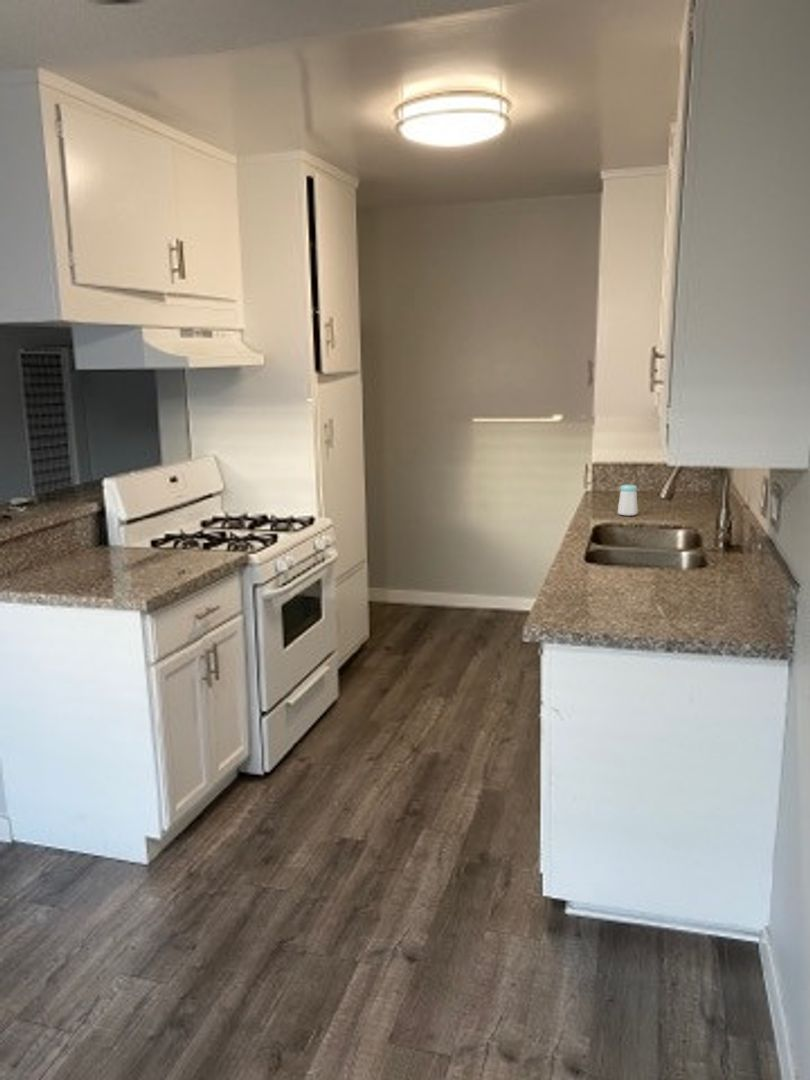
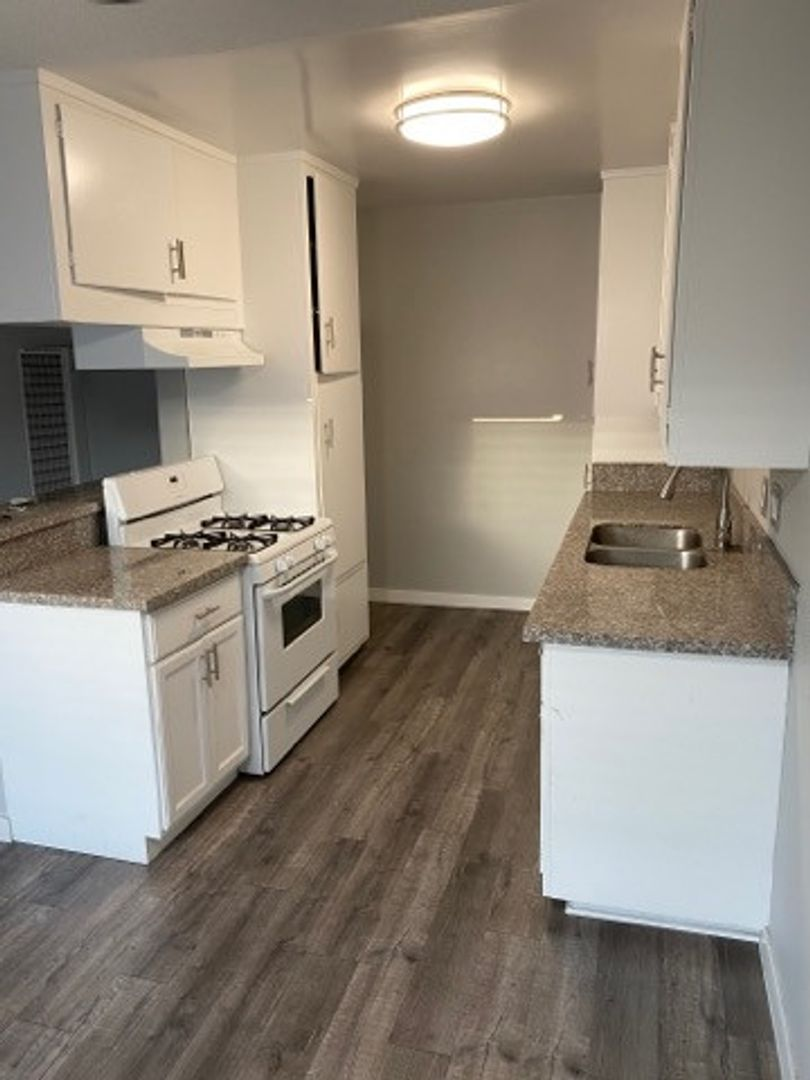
- salt shaker (628, 499)
